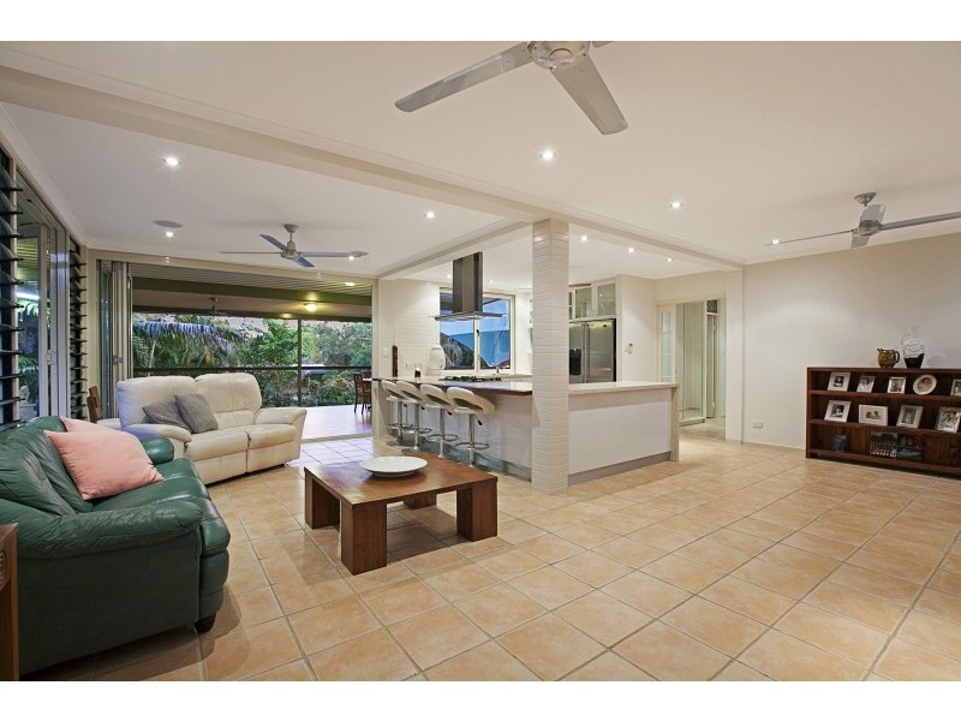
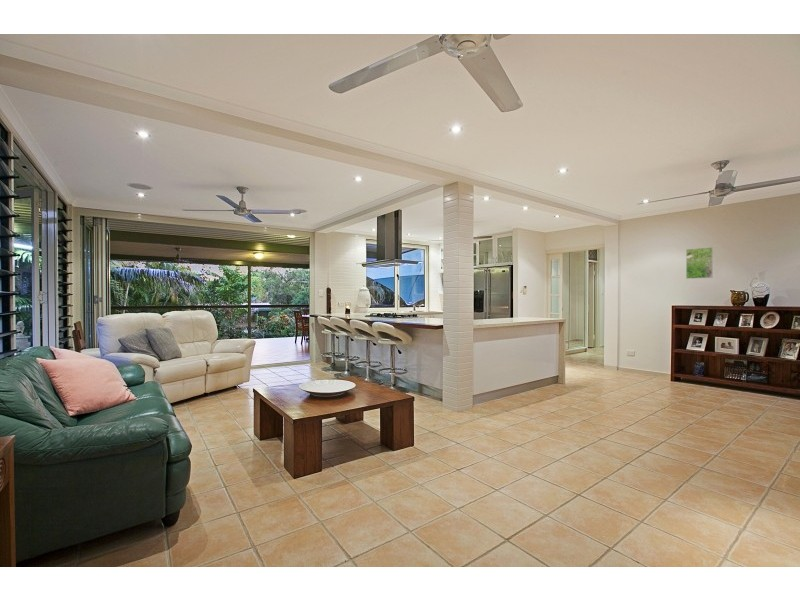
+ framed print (699, 263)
